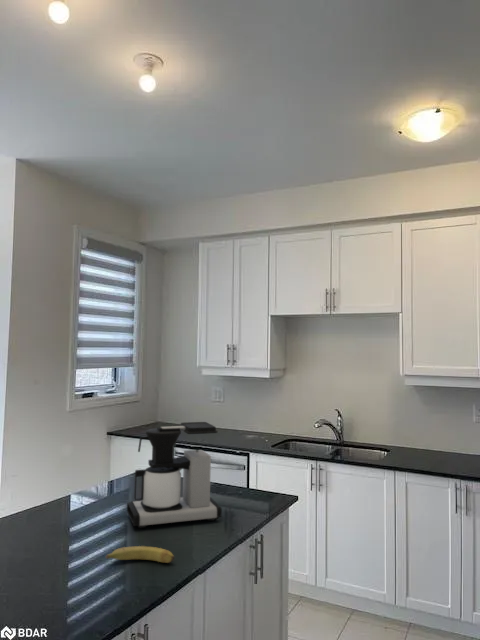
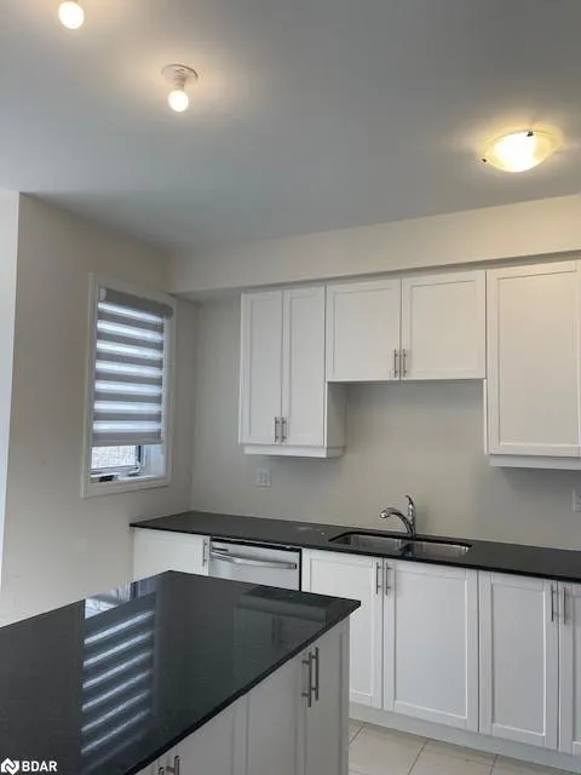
- fruit (140, 554)
- coffee maker (174, 471)
